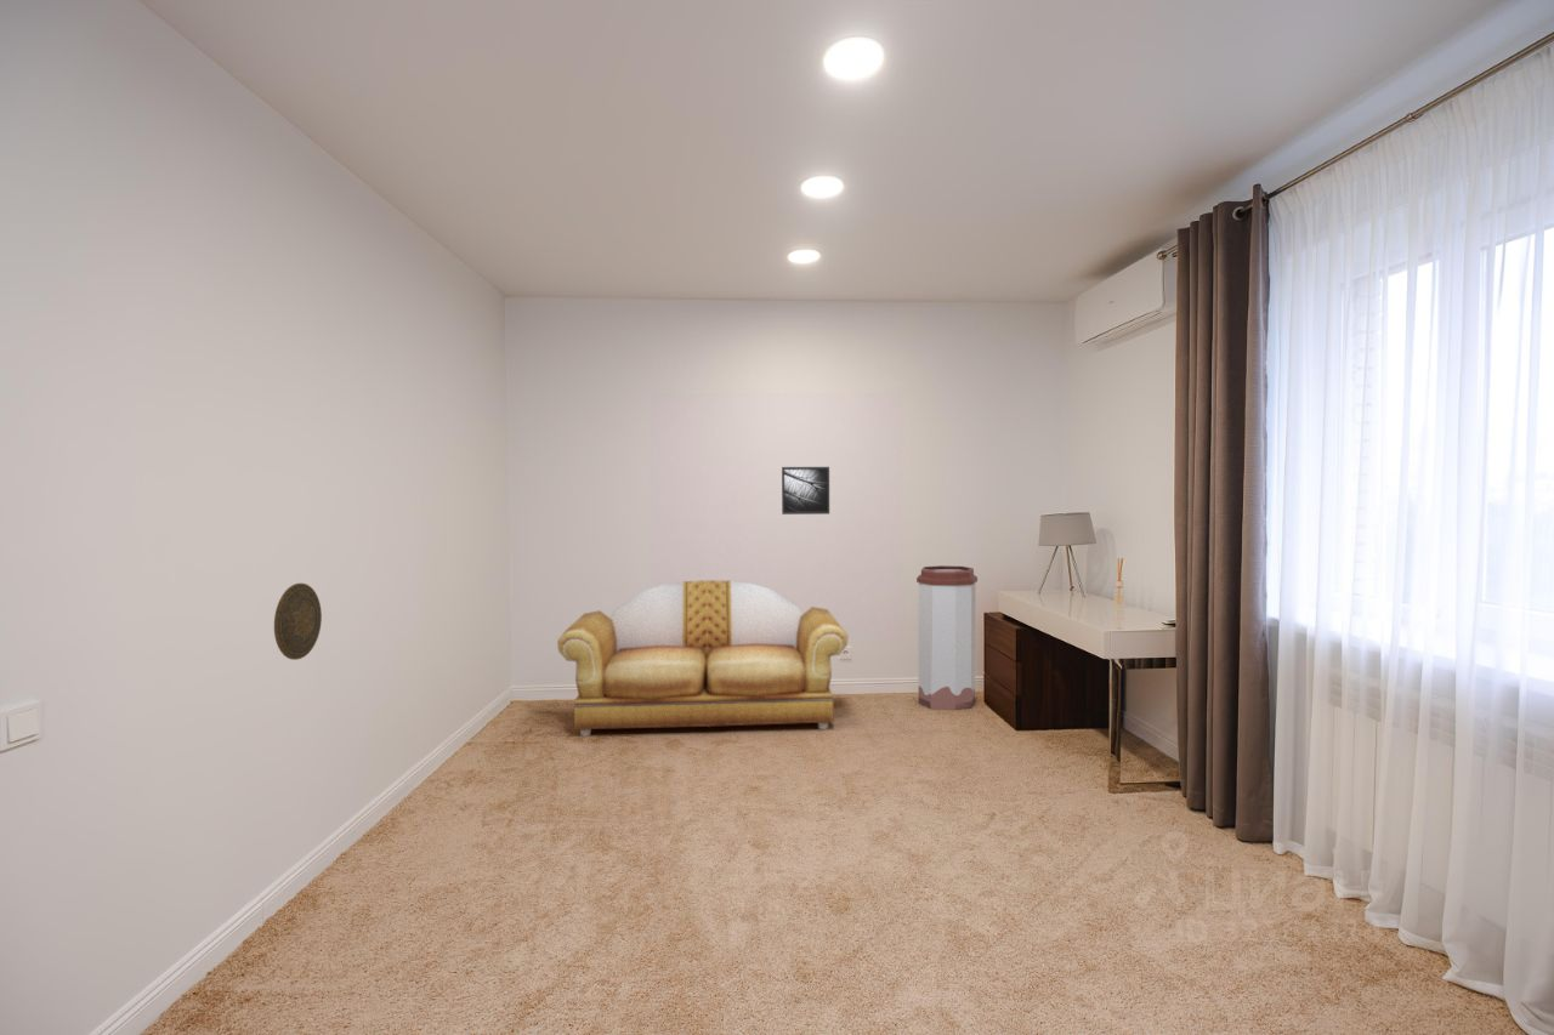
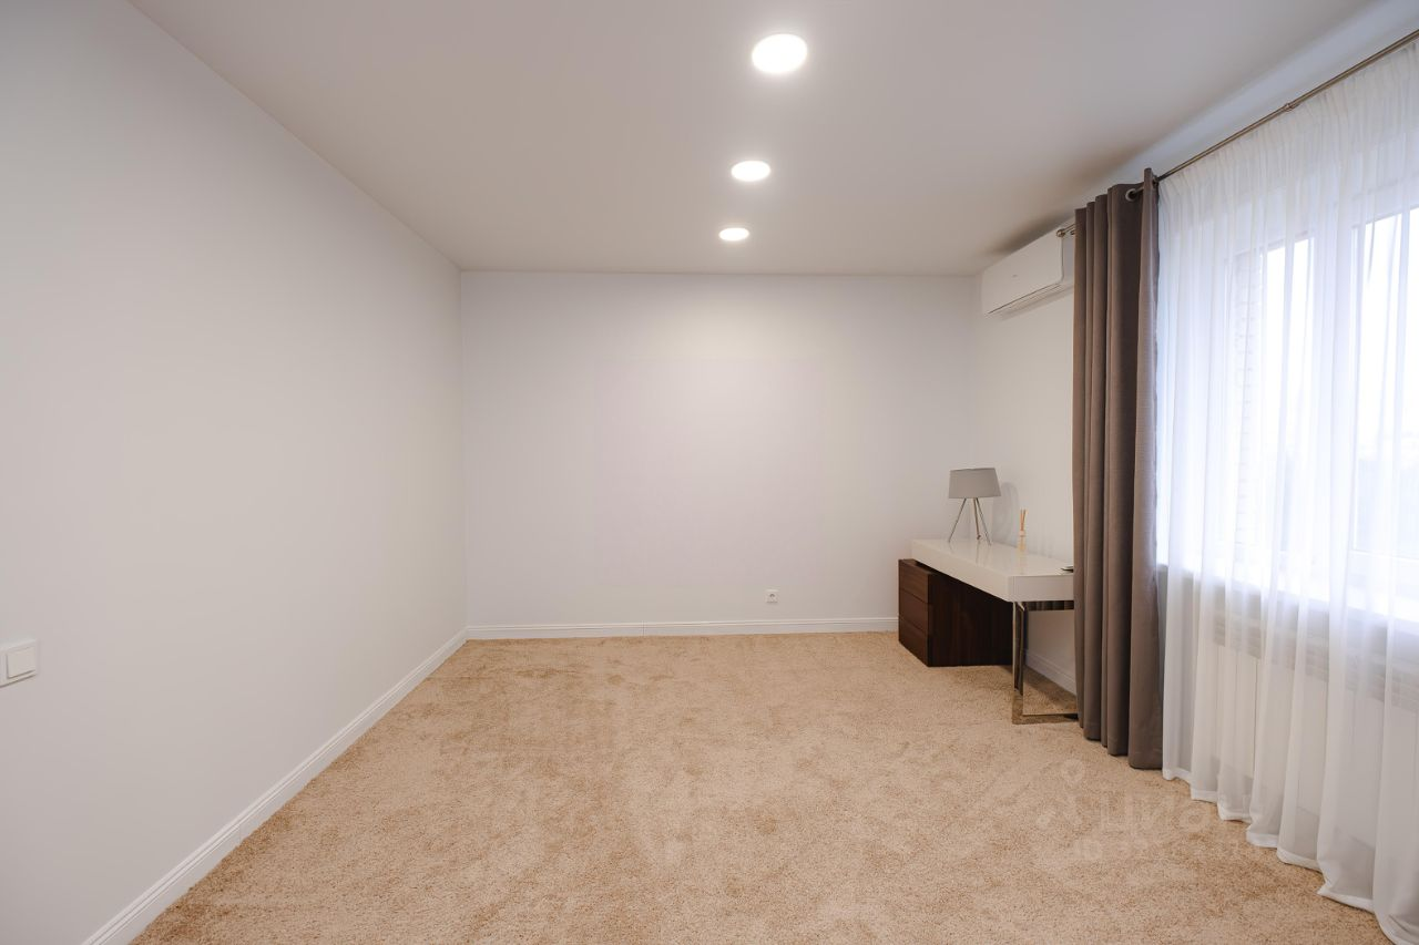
- trash can (946, 635)
- sofa (705, 652)
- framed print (805, 490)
- decorative plate (301, 620)
